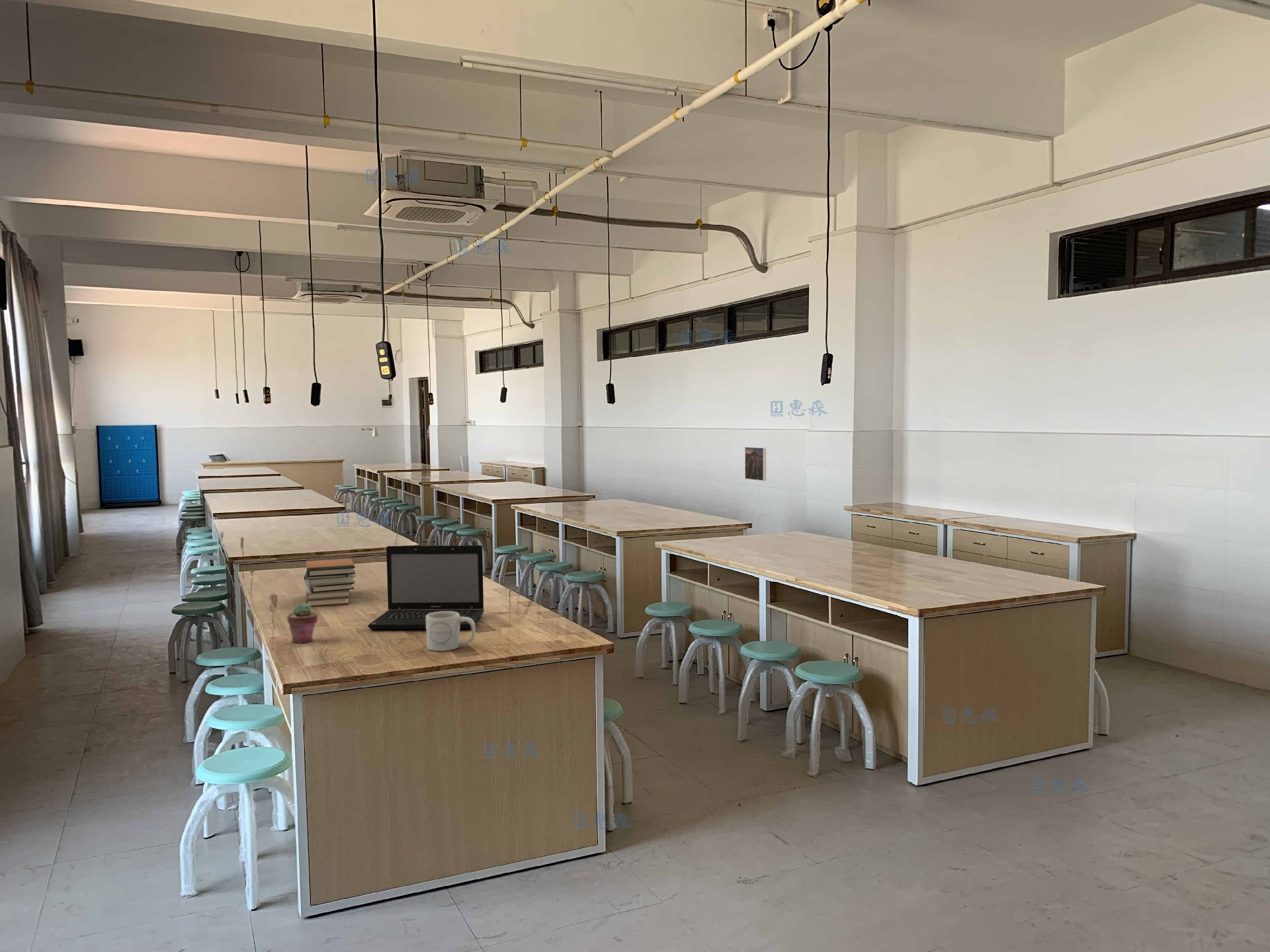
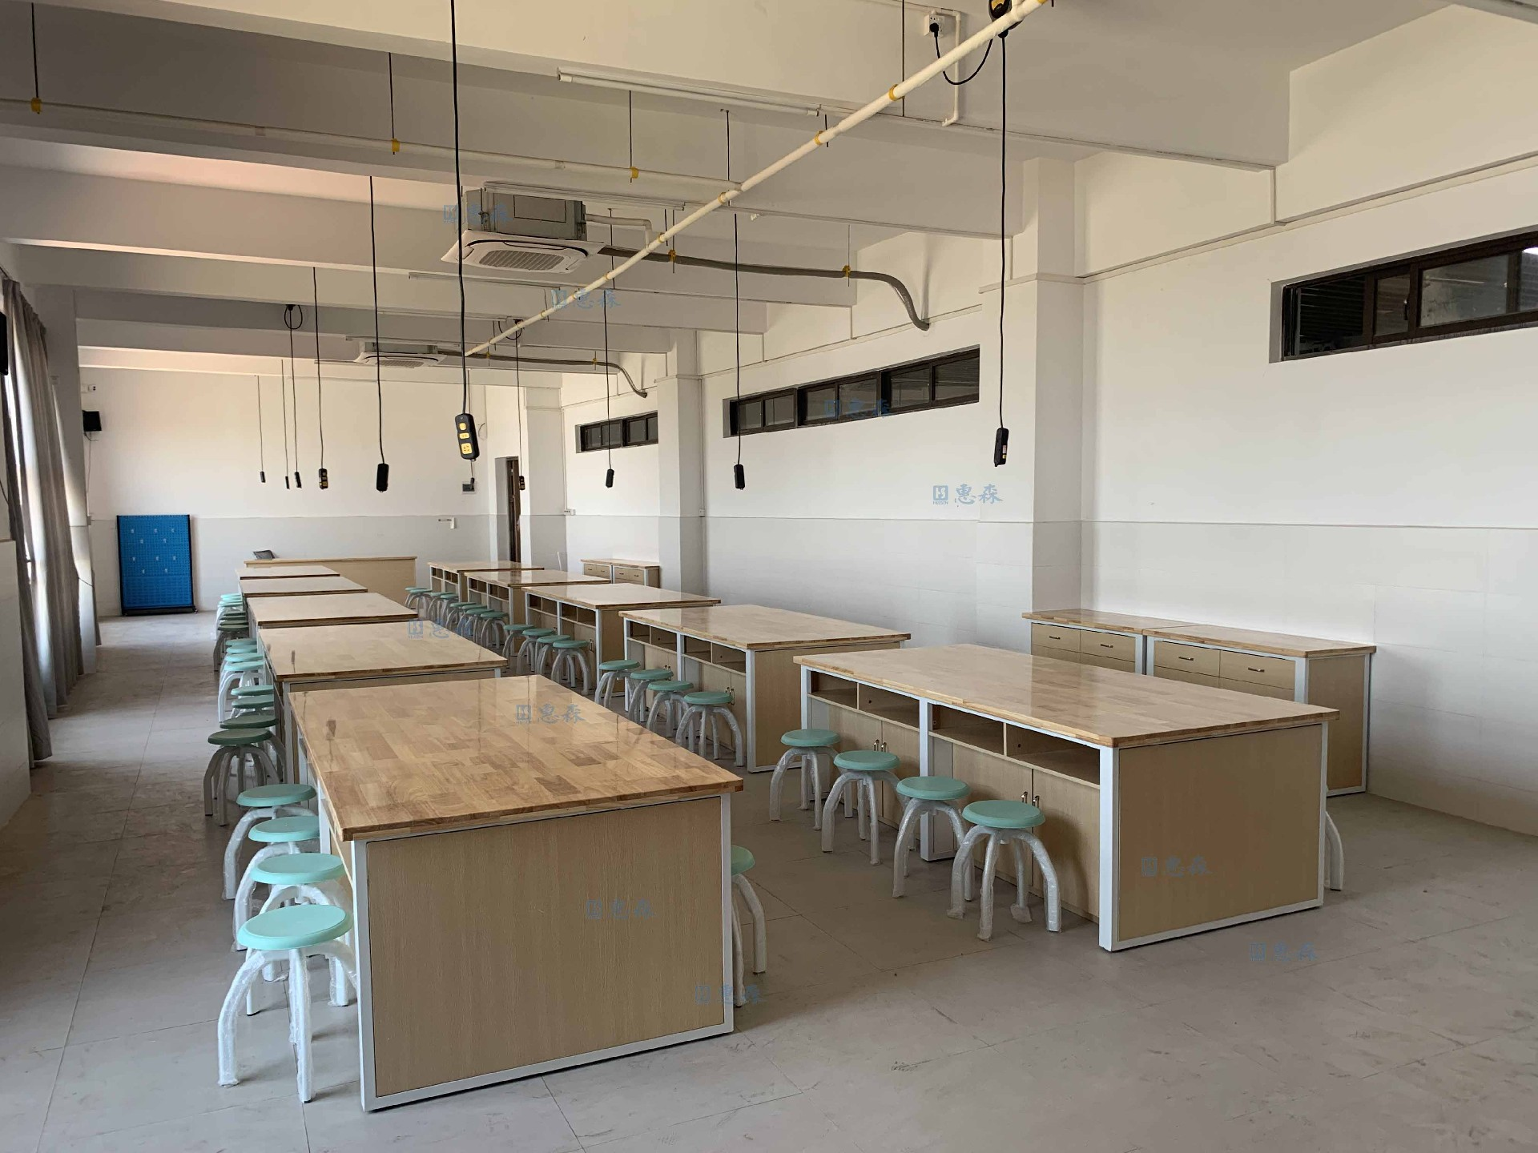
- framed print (755, 463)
- potted succulent (302, 621)
- mug (450, 631)
- book stack (329, 580)
- laptop (427, 586)
